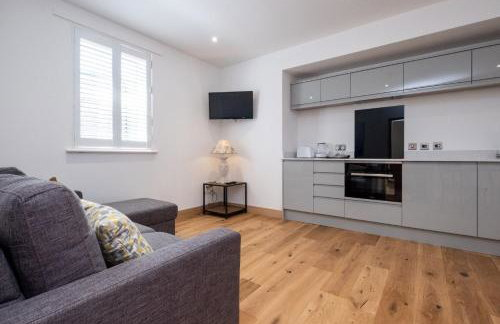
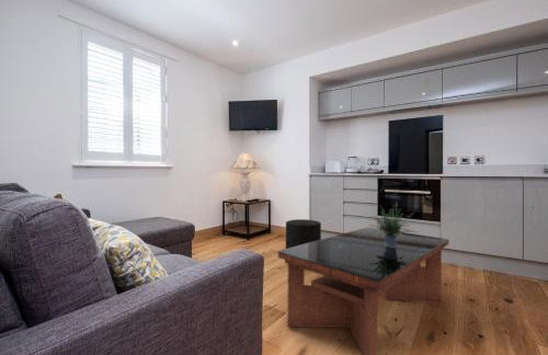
+ stool (302, 241)
+ potted plant (392, 222)
+ coffee table (370, 277)
